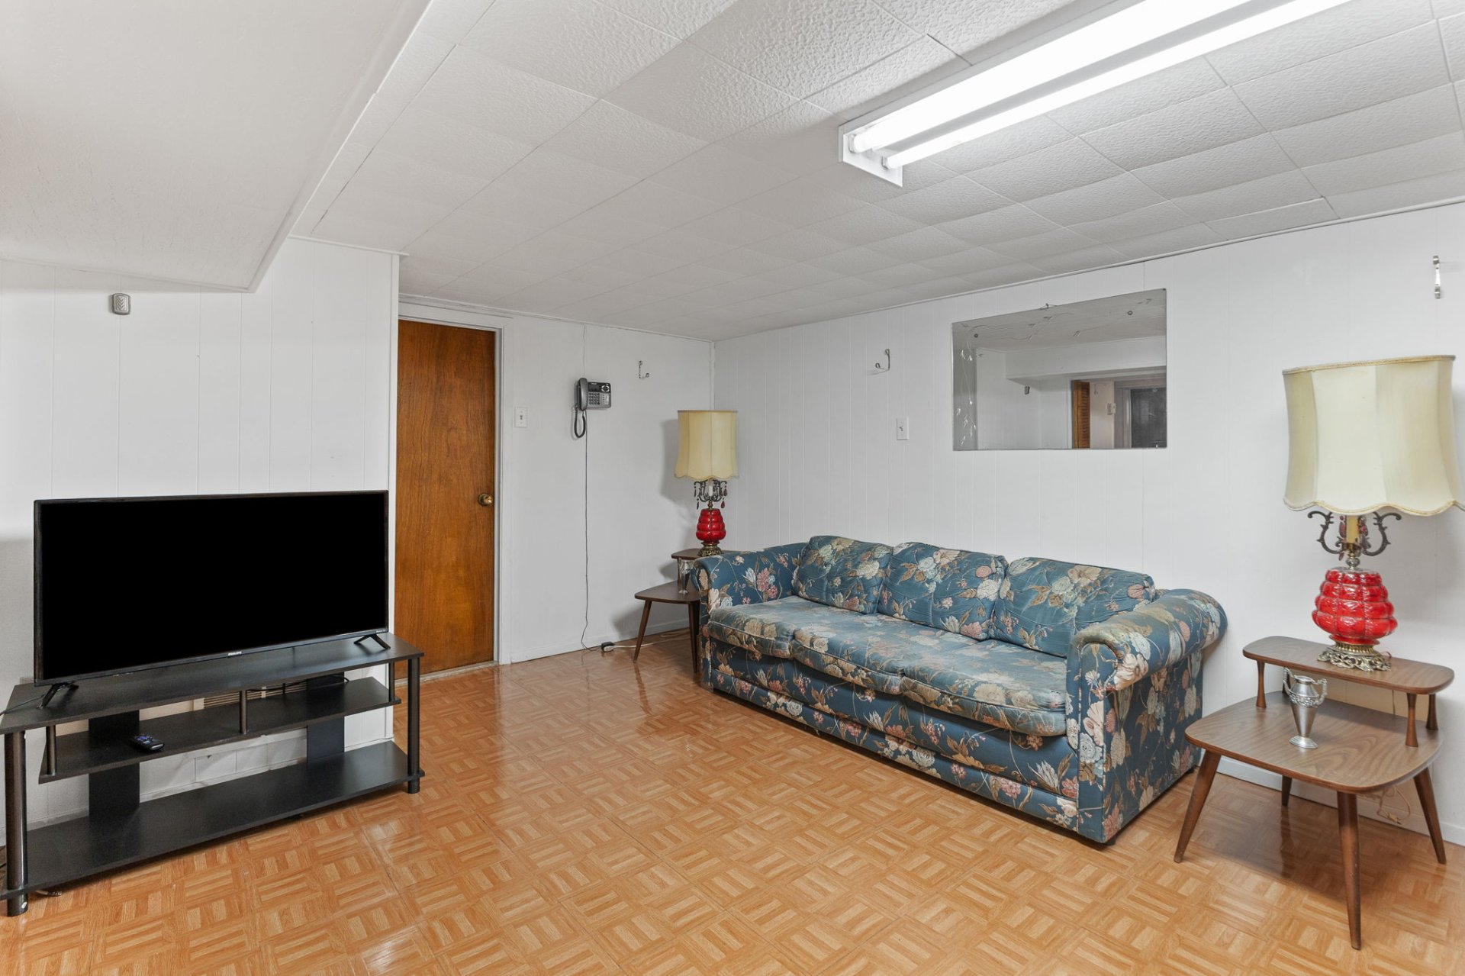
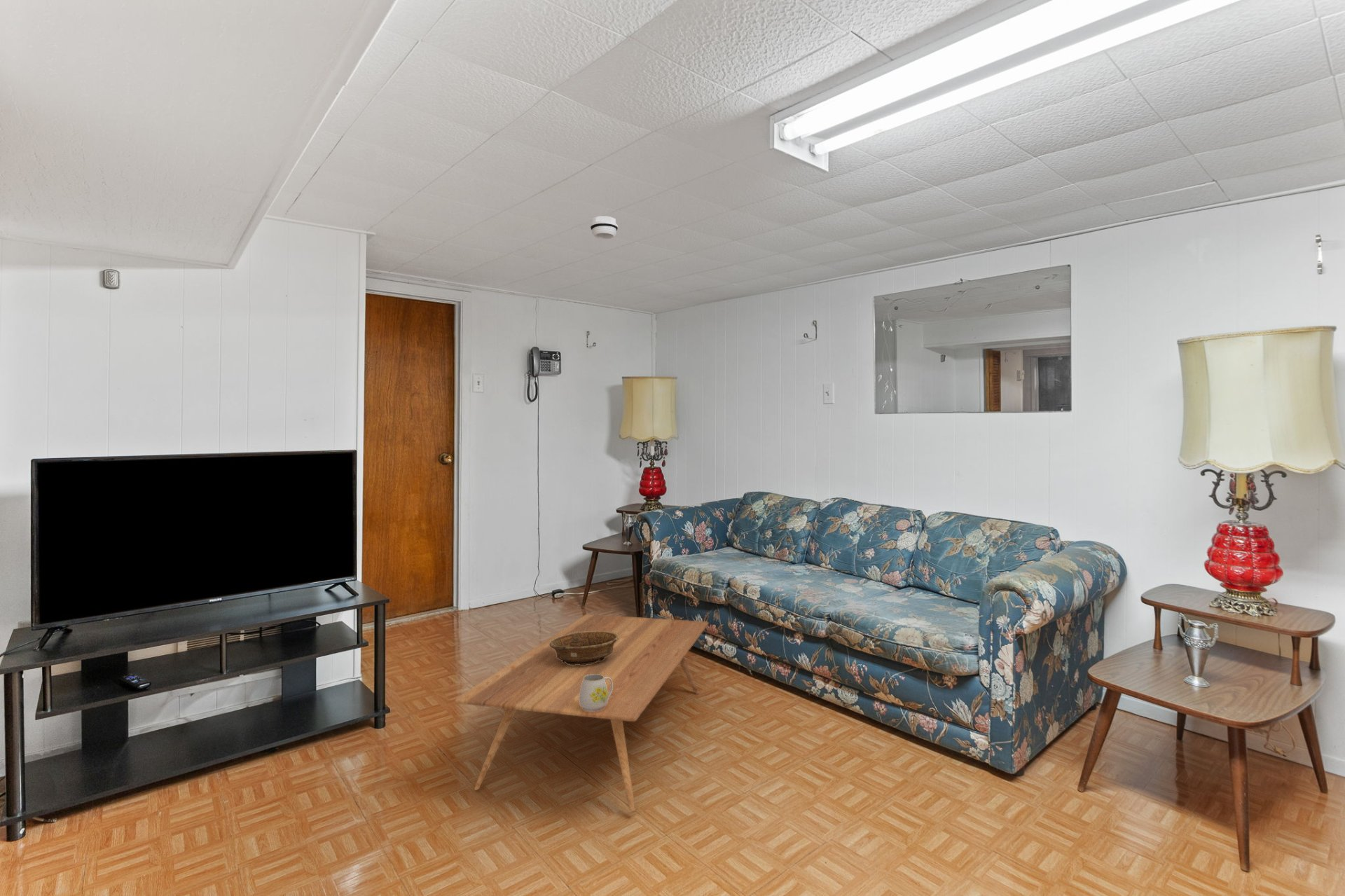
+ mug (597, 691)
+ coffee table (608, 692)
+ decorative bowl (584, 647)
+ smoke detector (604, 228)
